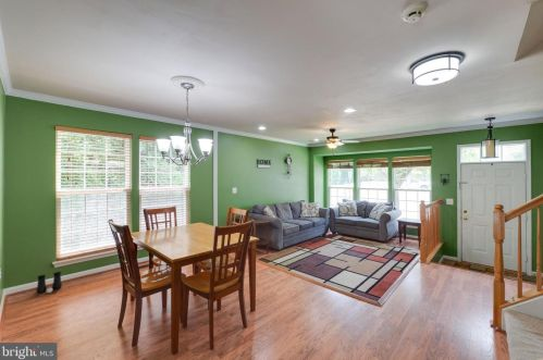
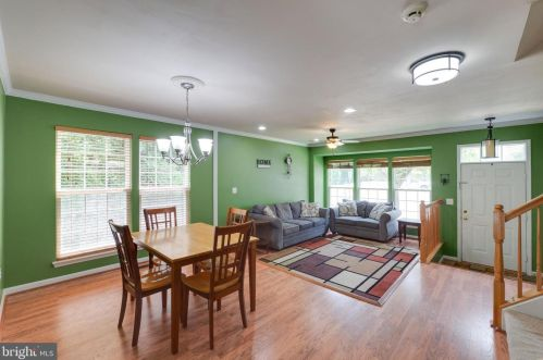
- boots (45, 281)
